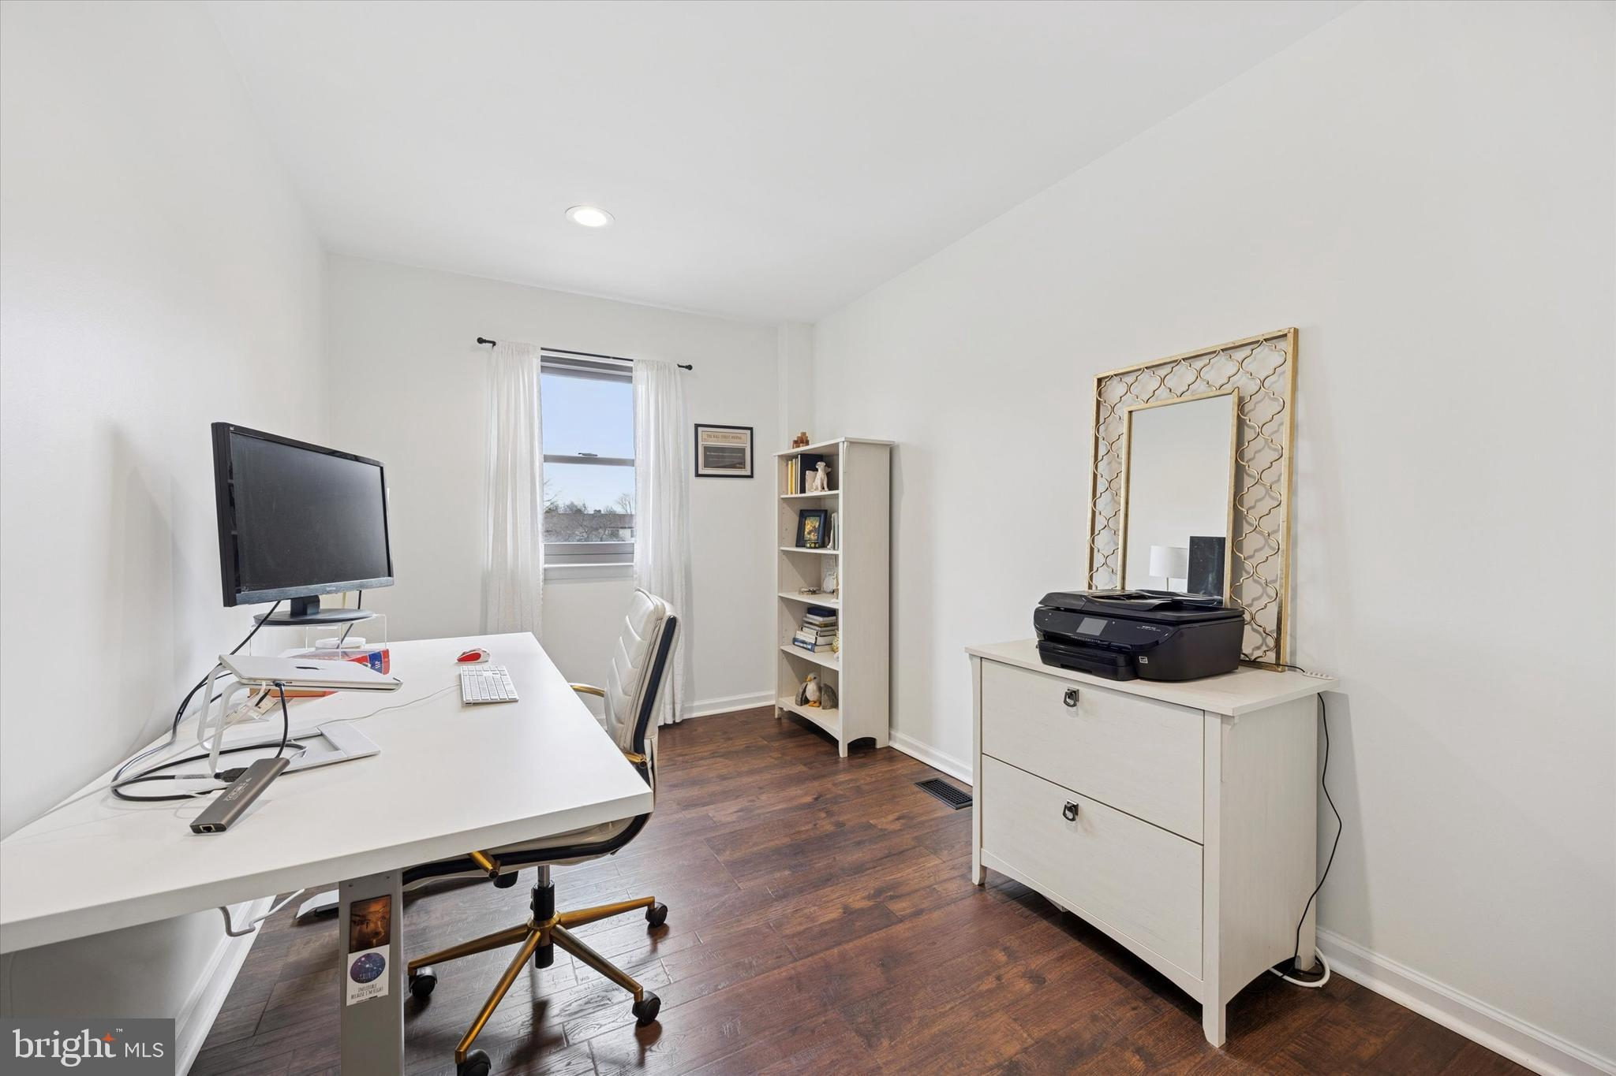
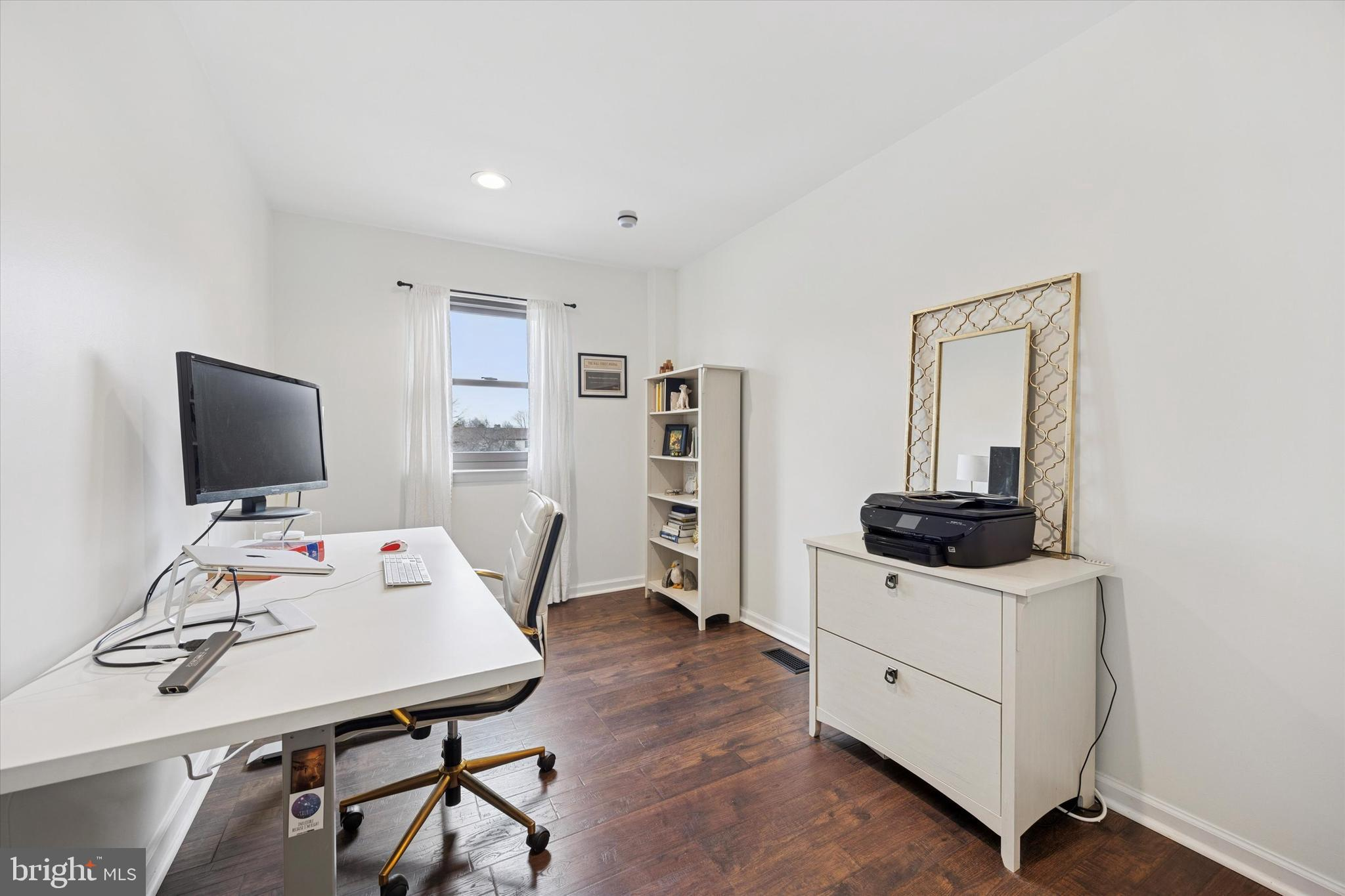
+ smoke detector (627, 219)
